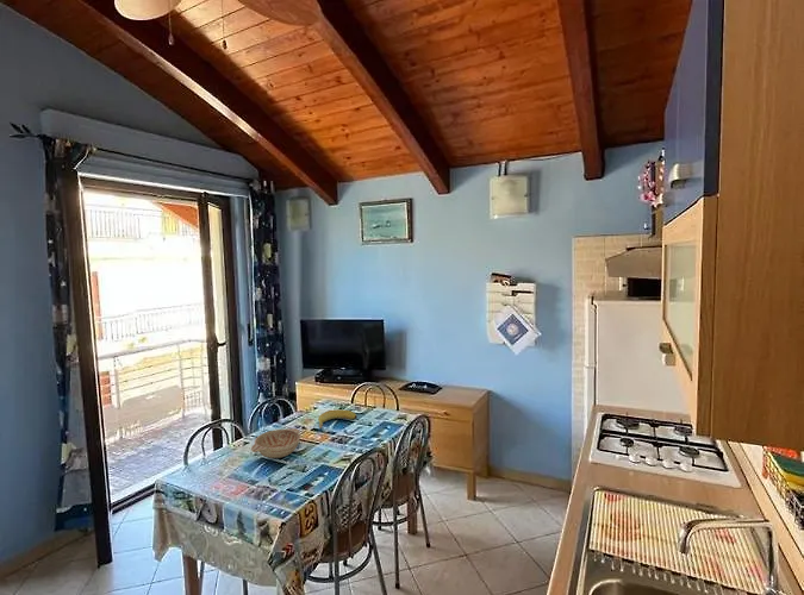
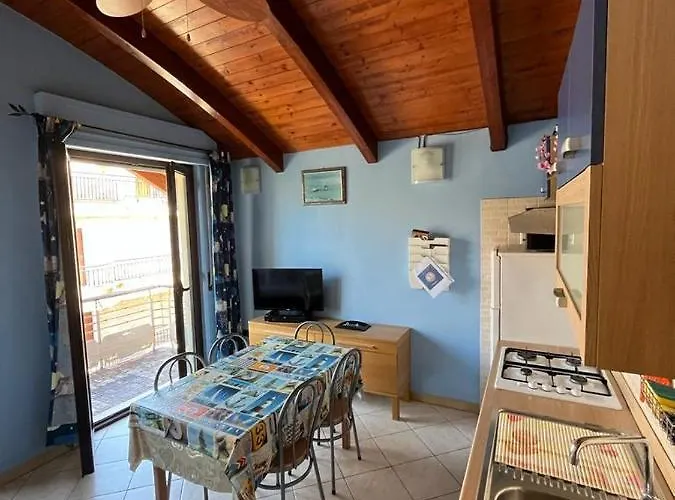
- banana (334, 418)
- decorative bowl (278, 445)
